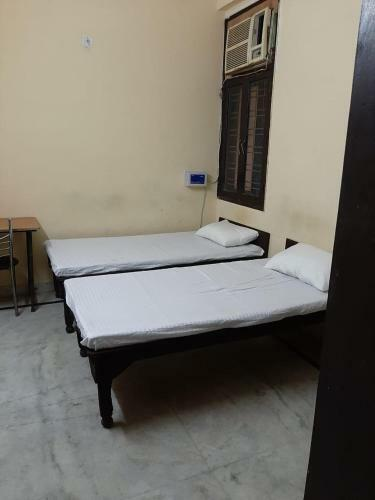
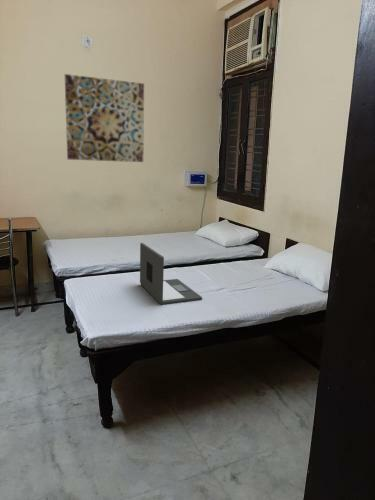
+ laptop (163, 270)
+ wall art (106, 121)
